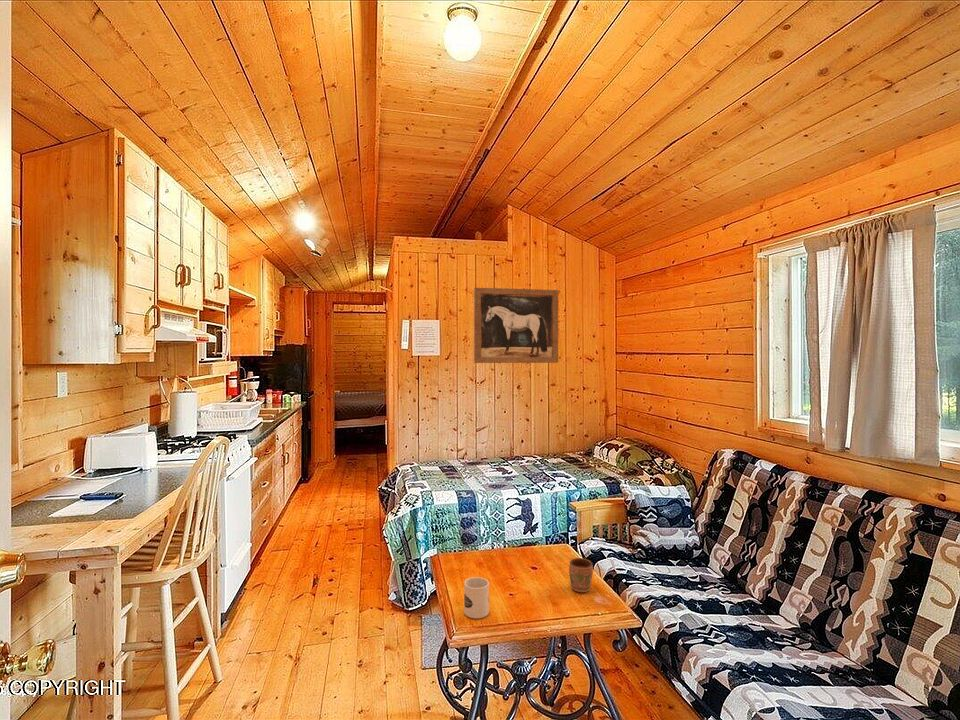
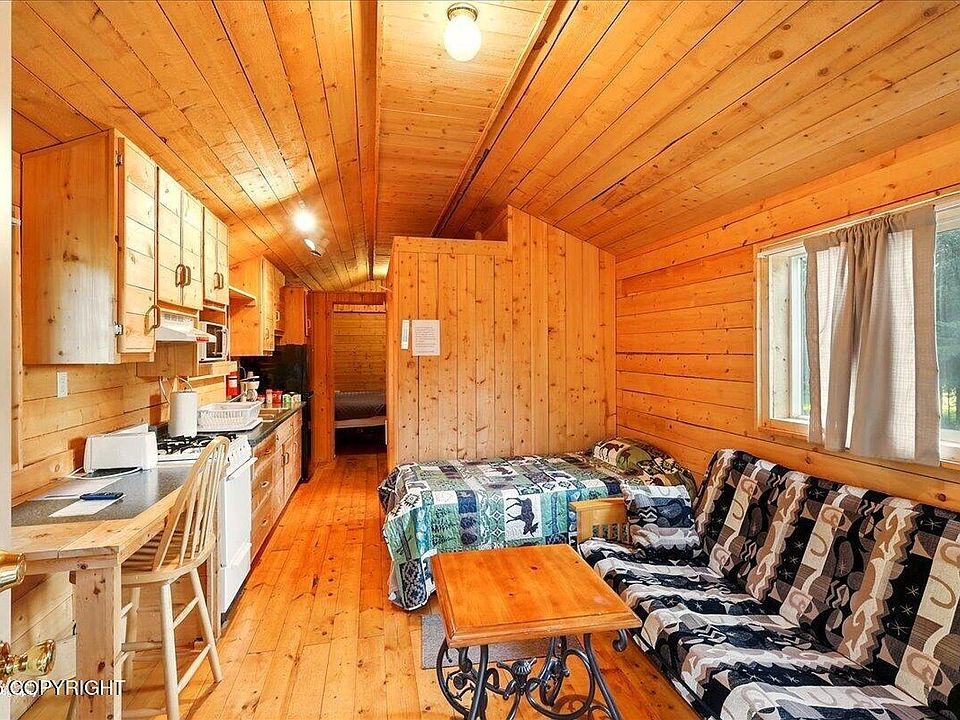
- wall art (516, 325)
- mug (581, 574)
- mug (474, 594)
